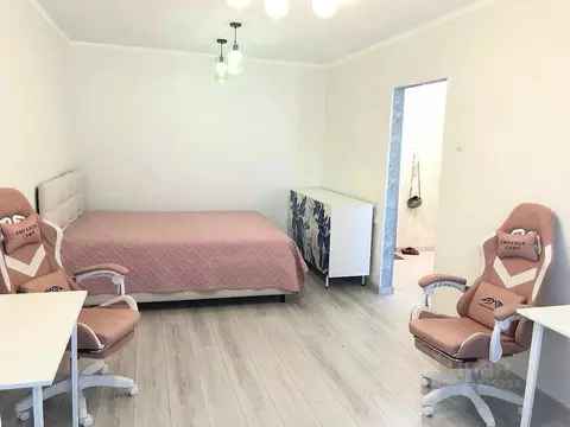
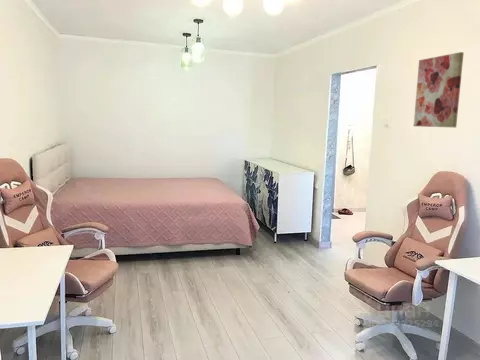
+ wall art (436, 92)
